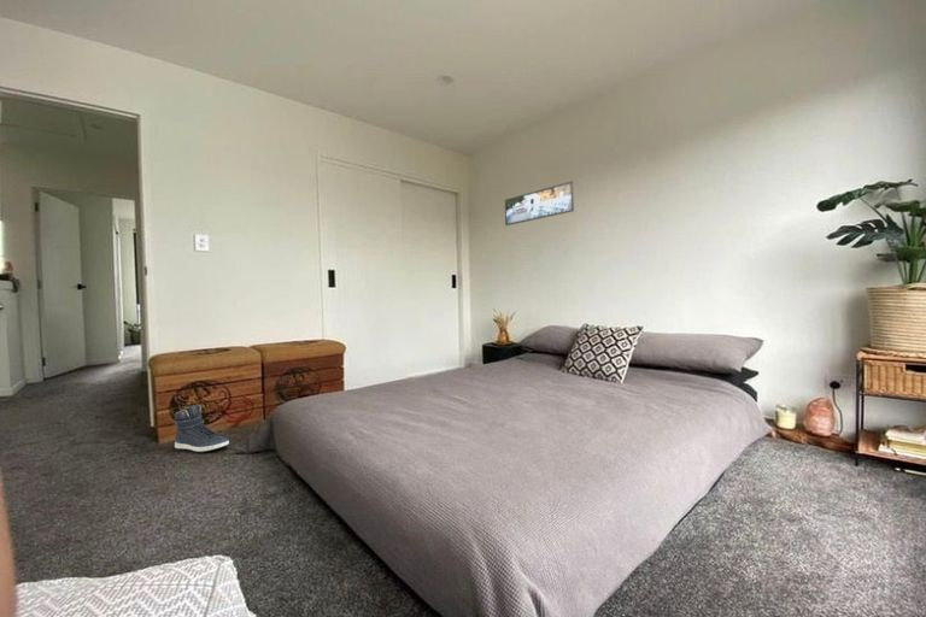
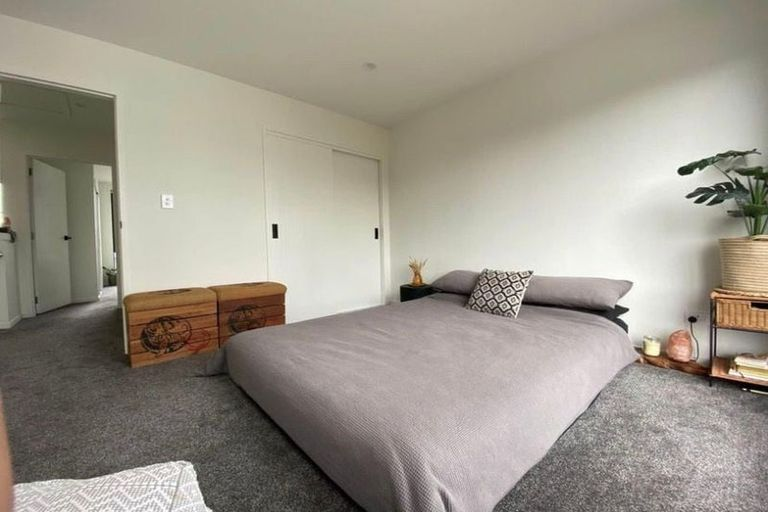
- sneaker (200, 425)
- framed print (537, 205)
